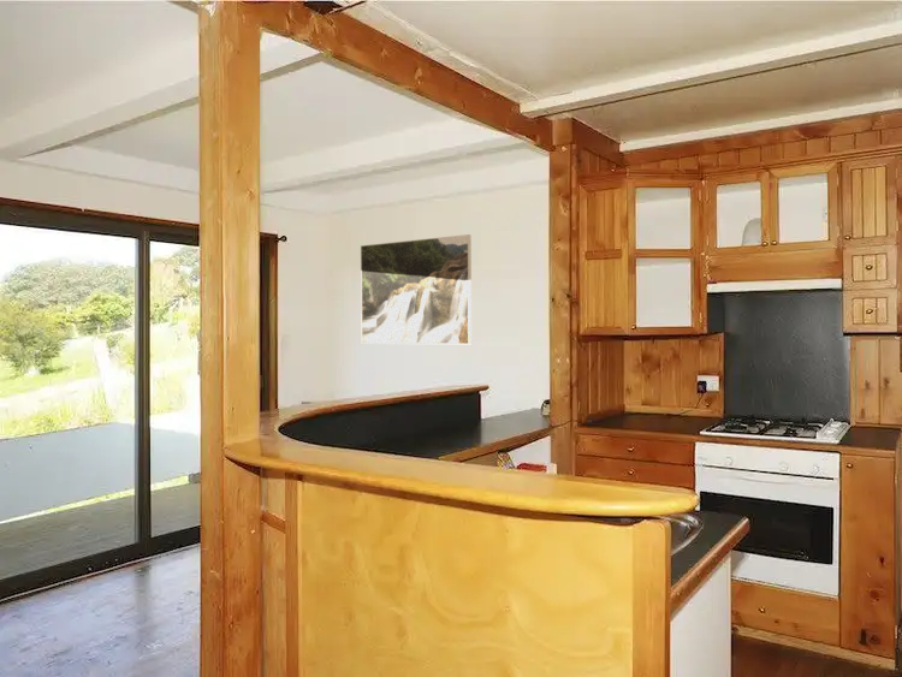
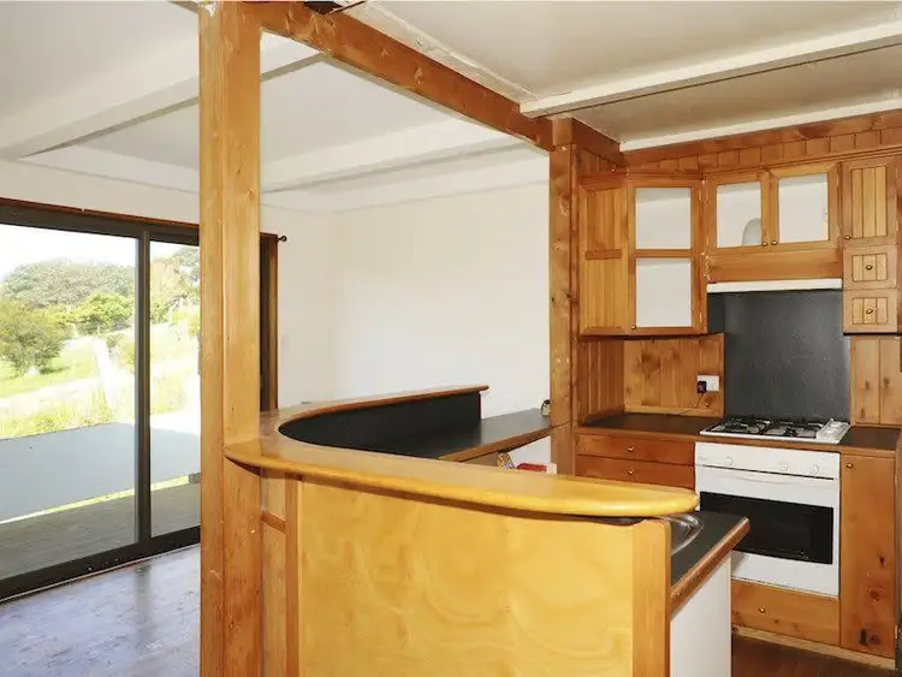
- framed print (413, 292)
